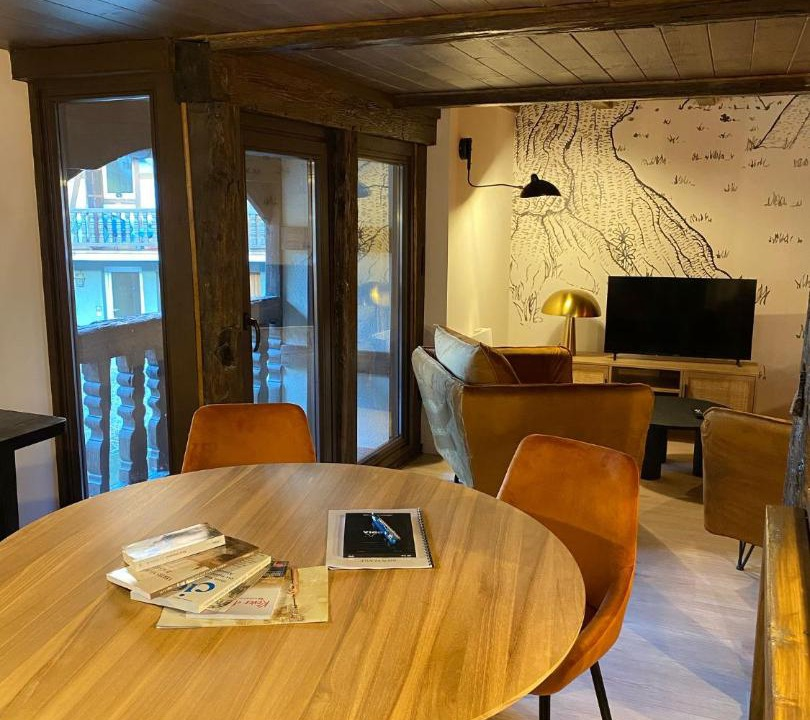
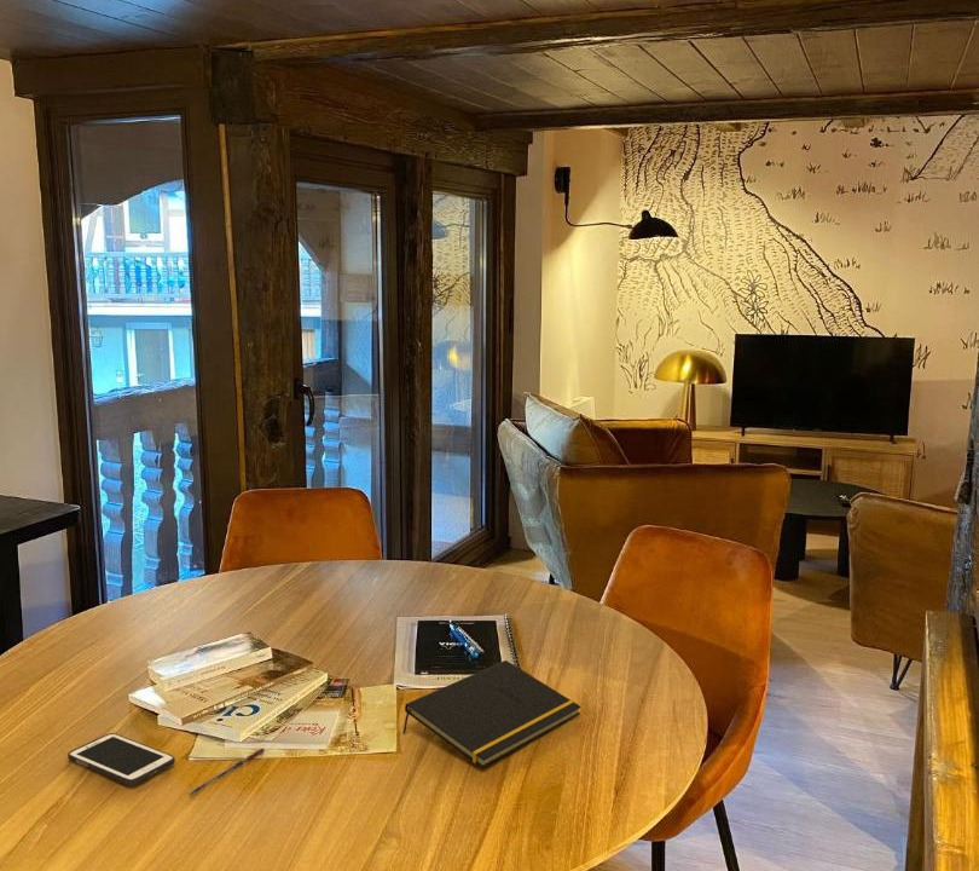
+ notepad (494, 709)
+ cell phone (121, 757)
+ pen (227, 769)
